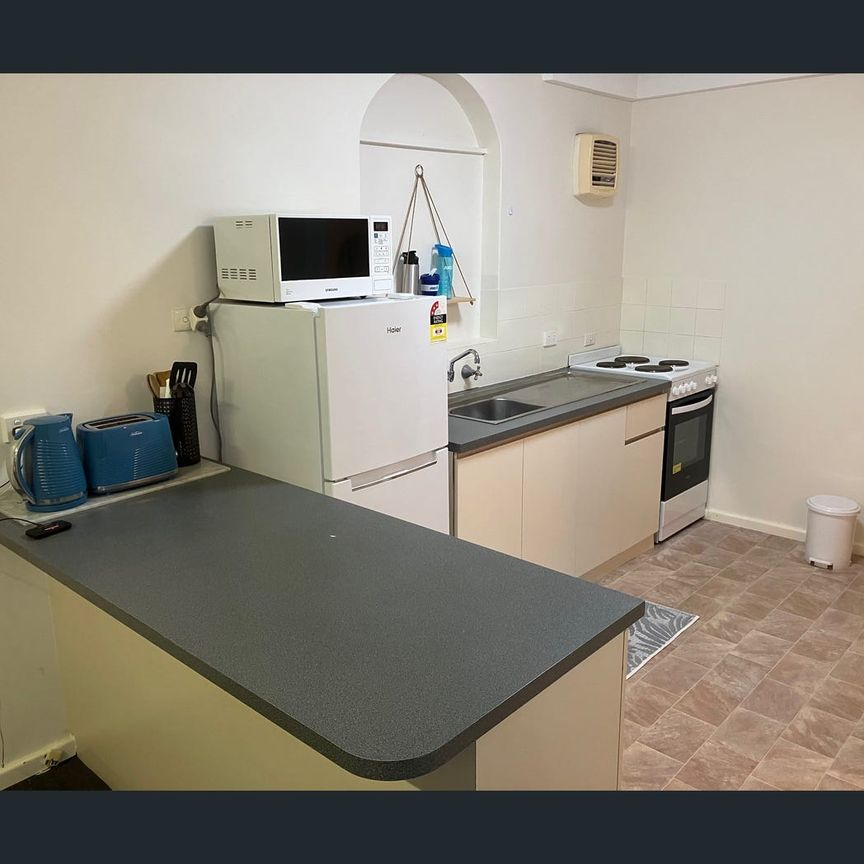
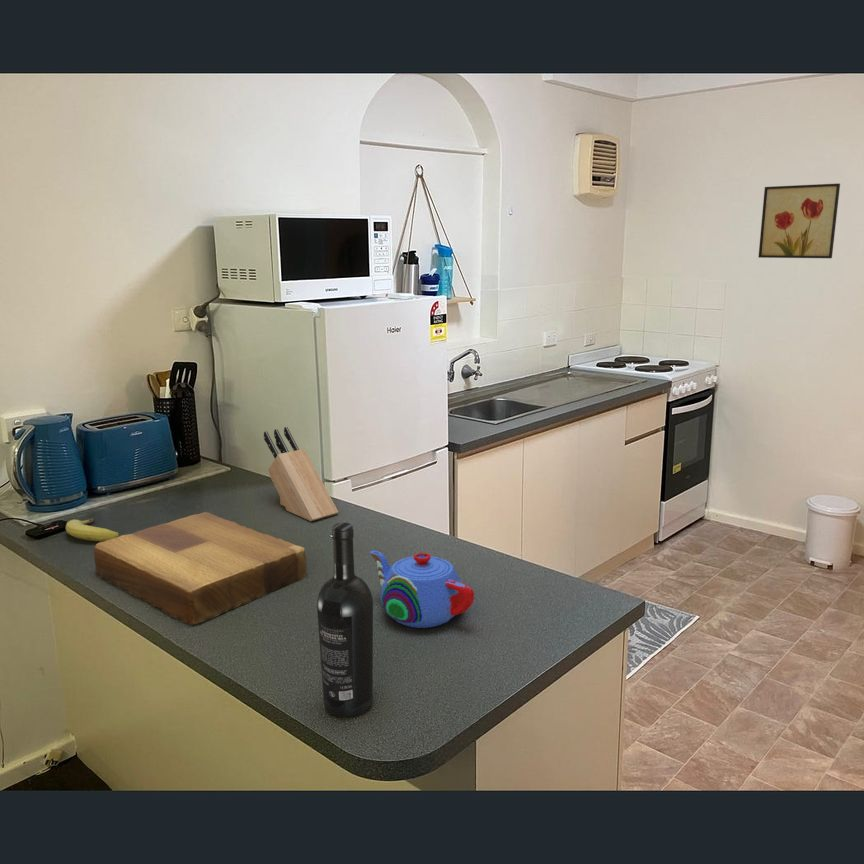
+ cutting board (199, 559)
+ knife block (297, 471)
+ wine bottle (345, 617)
+ teapot (419, 584)
+ wall art (798, 222)
+ fruit (88, 527)
